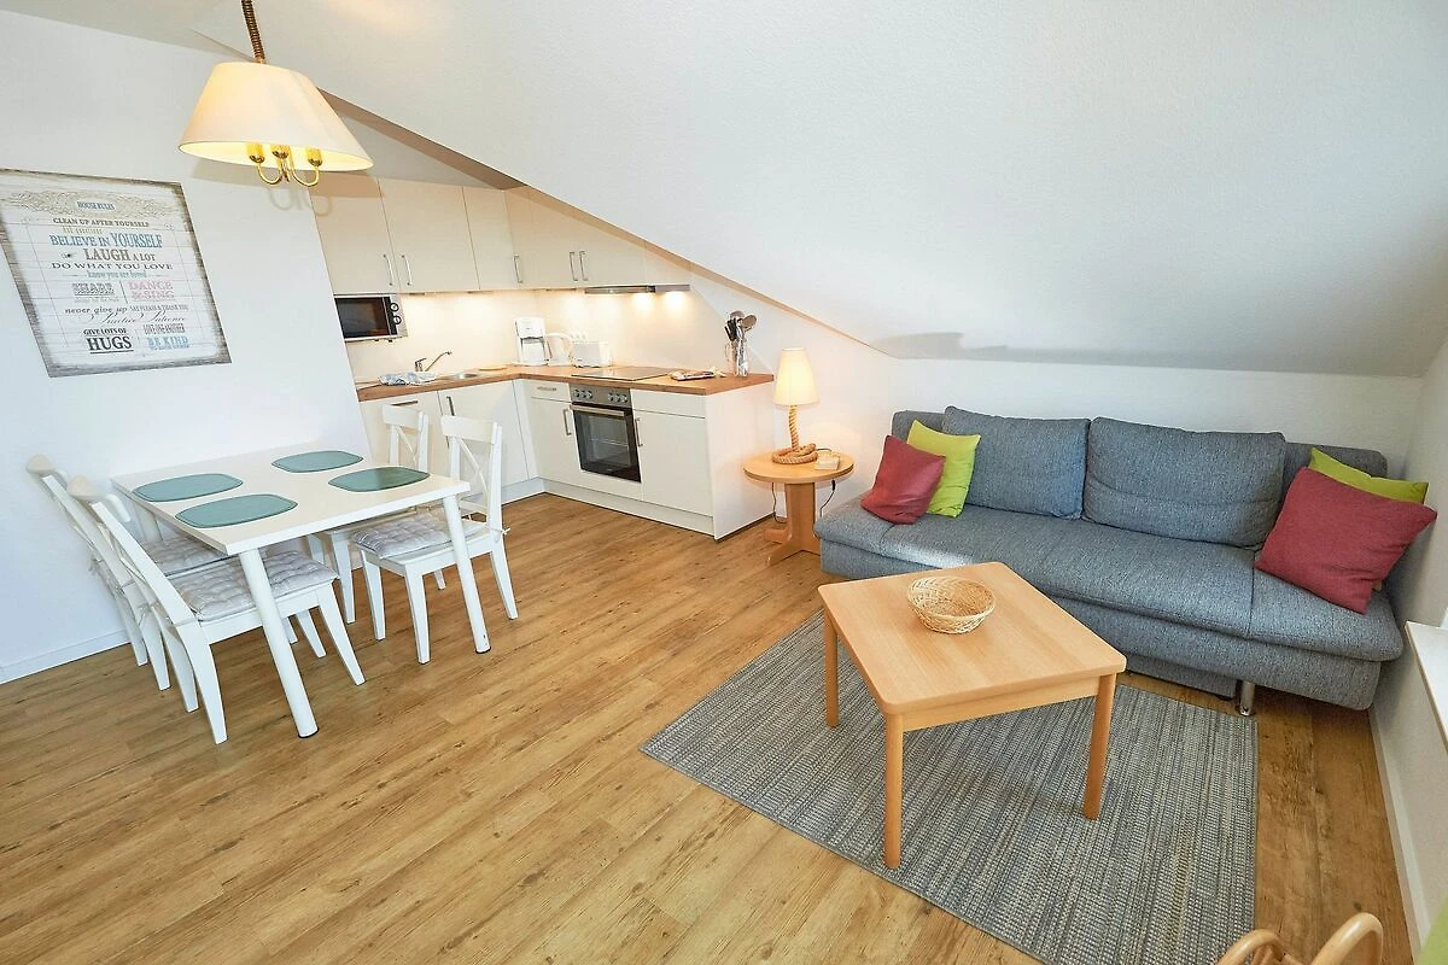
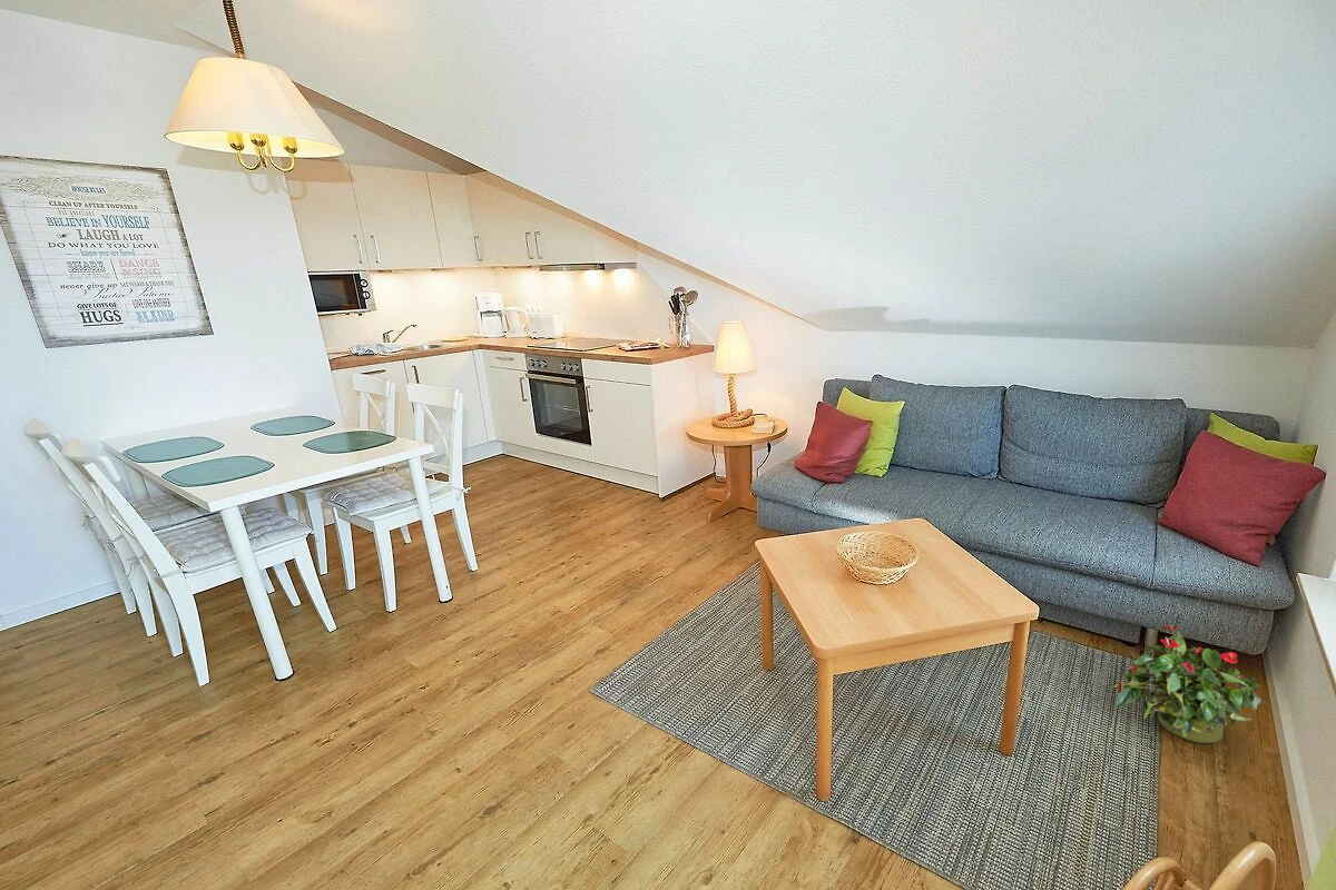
+ potted plant (1188, 688)
